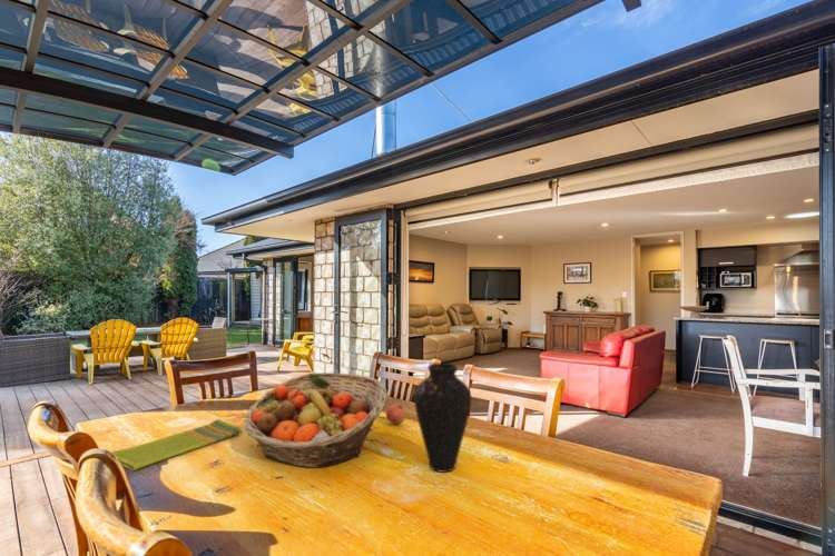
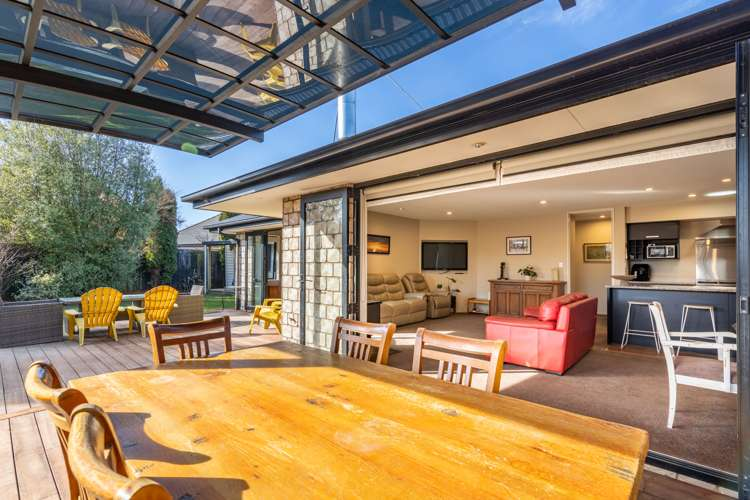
- dish towel (181, 440)
- vase (442, 416)
- fruit basket (316, 415)
- pomegranate (395, 414)
